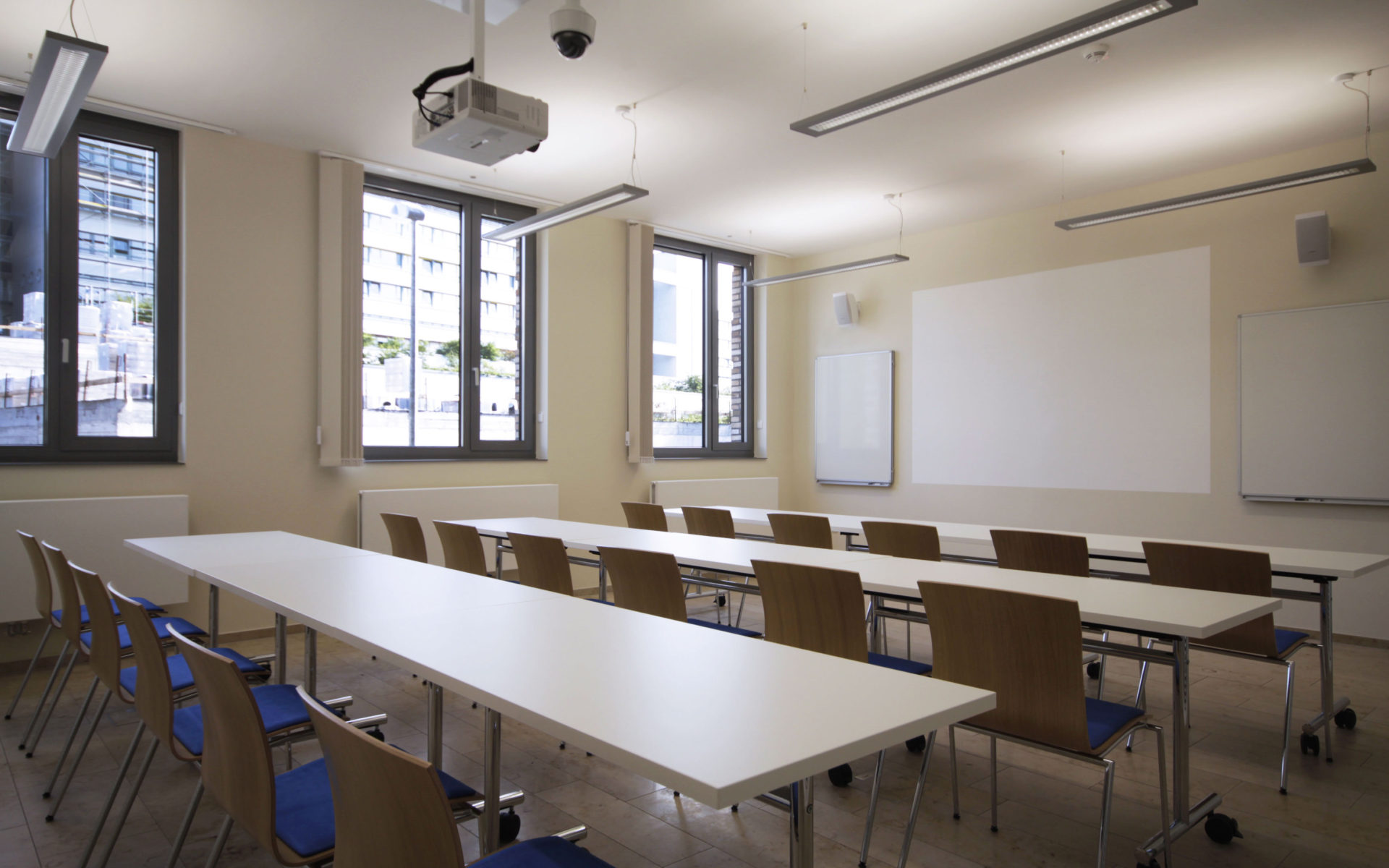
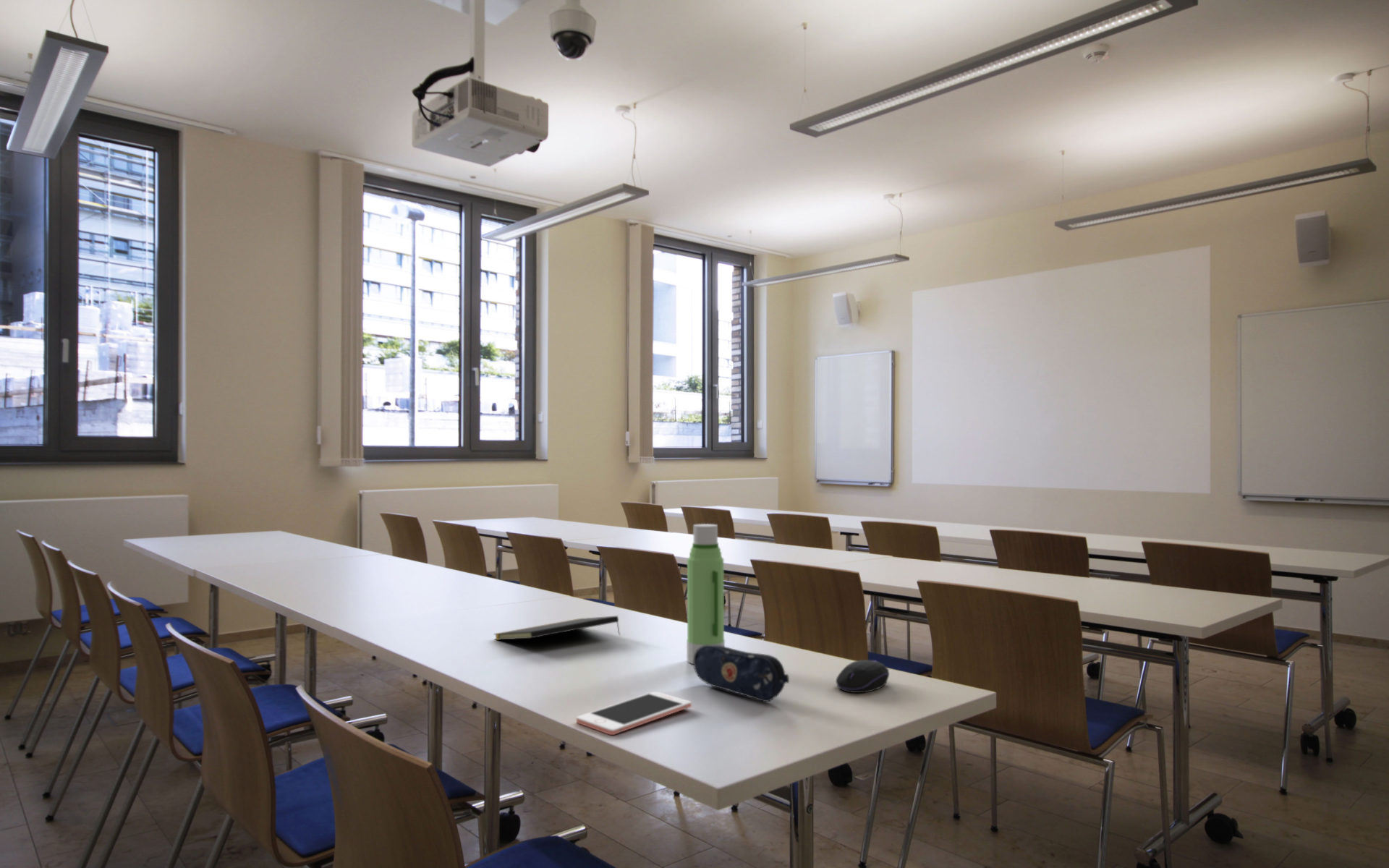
+ notepad (556, 627)
+ water bottle (705, 593)
+ pencil case (737, 671)
+ computer mouse (862, 673)
+ cell phone (635, 712)
